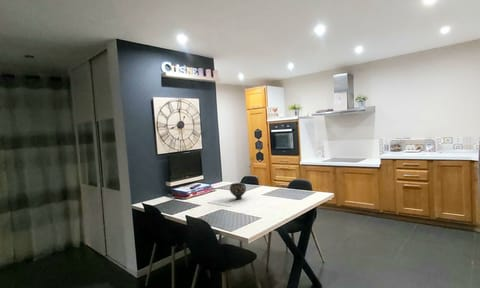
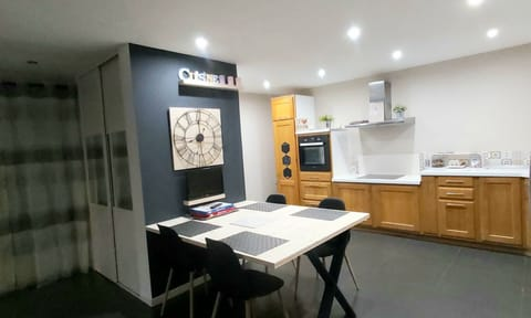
- bowl (238, 191)
